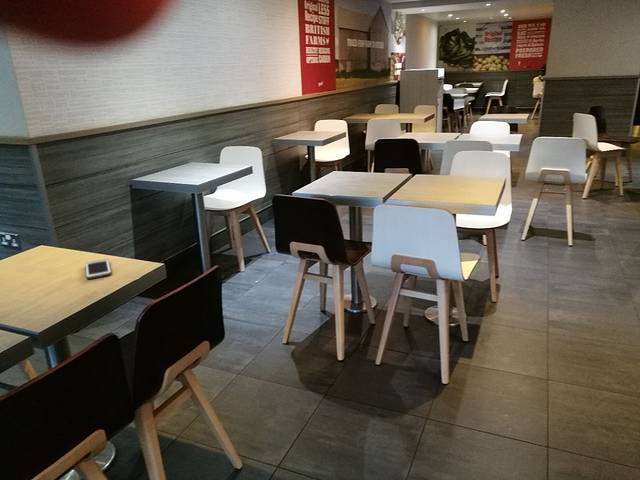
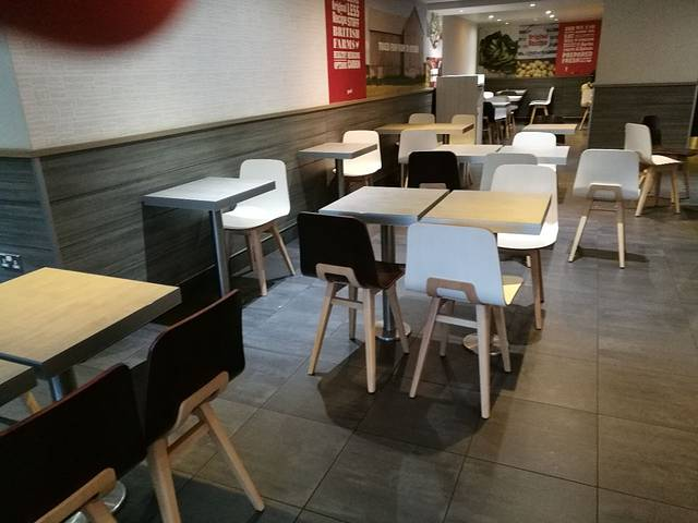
- cell phone (98, 268)
